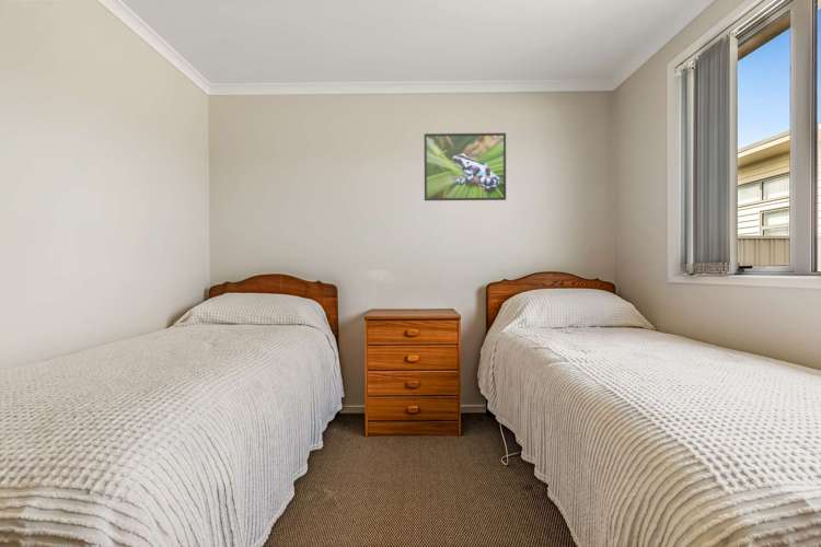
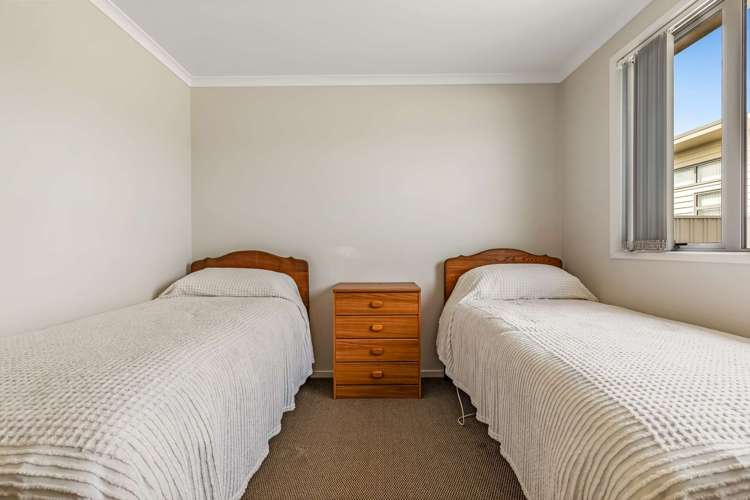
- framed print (464, 166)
